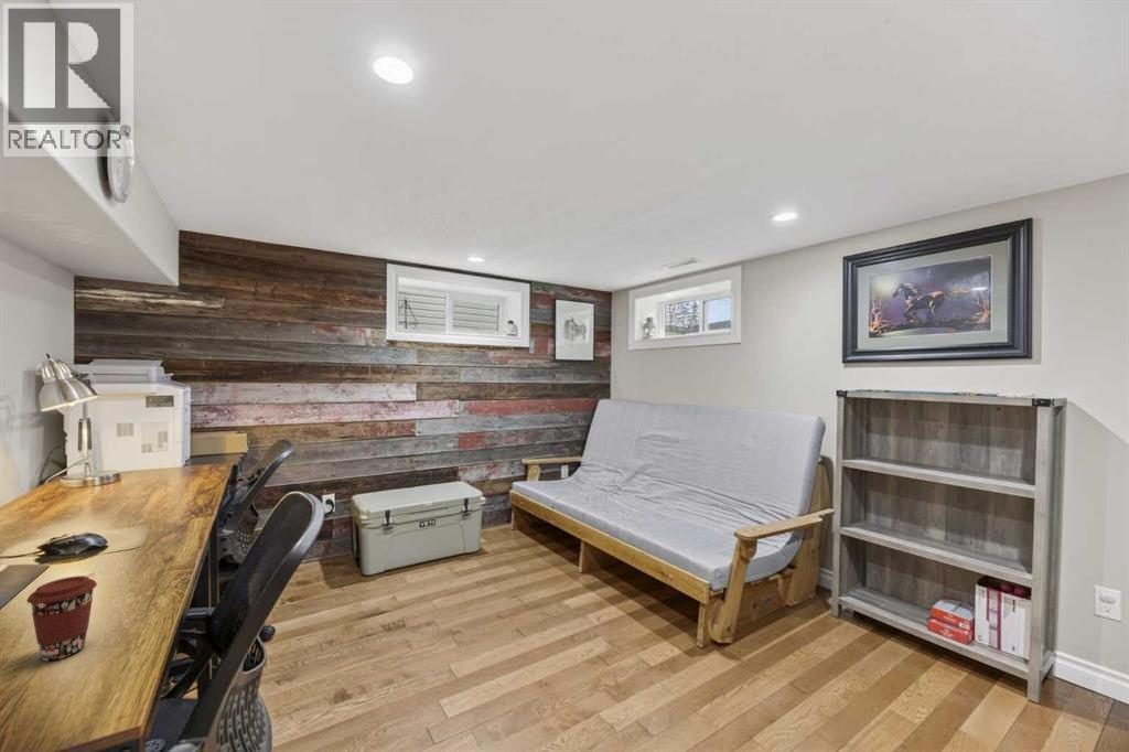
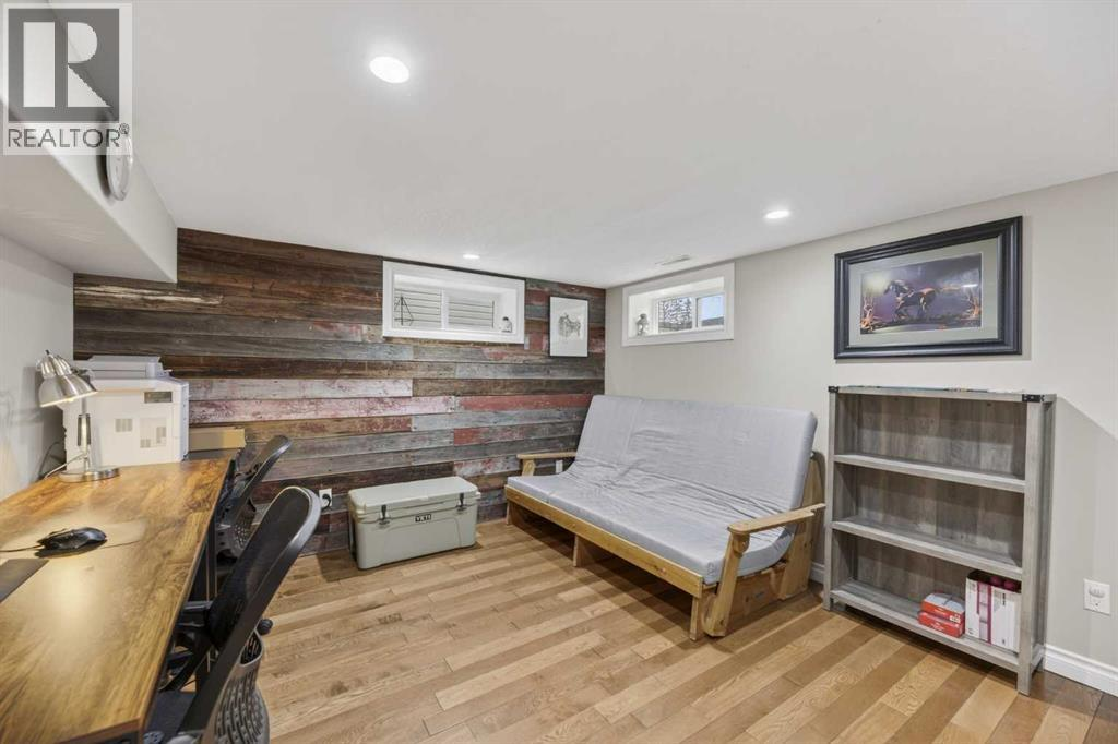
- coffee cup (63, 617)
